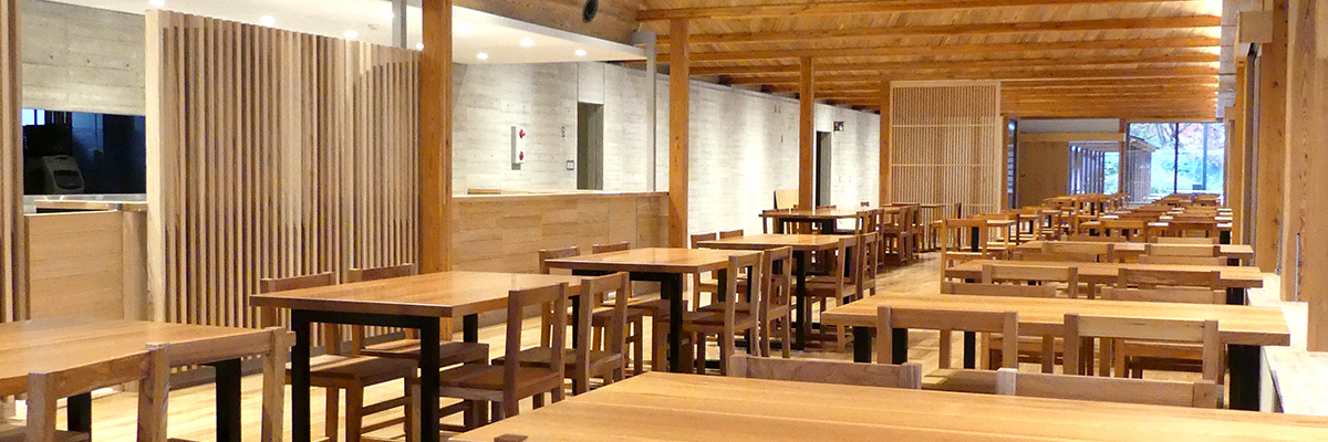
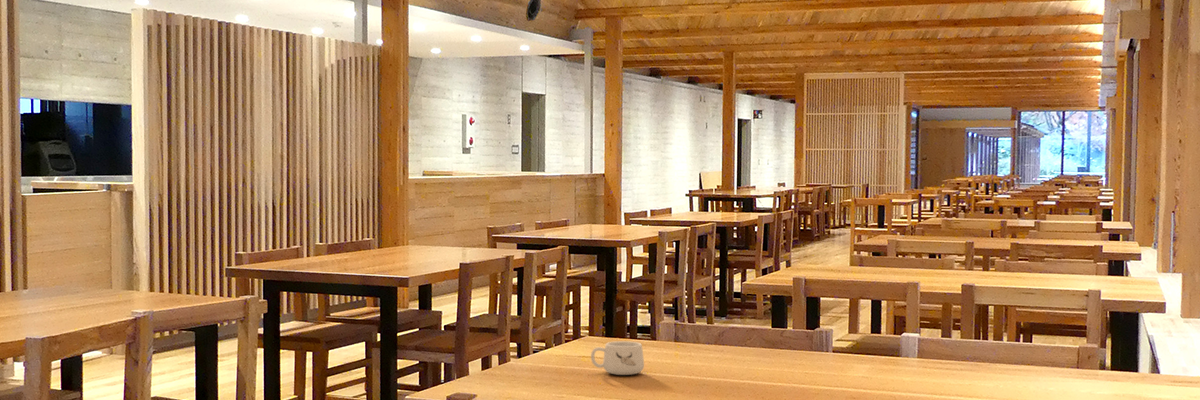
+ mug (617, 358)
